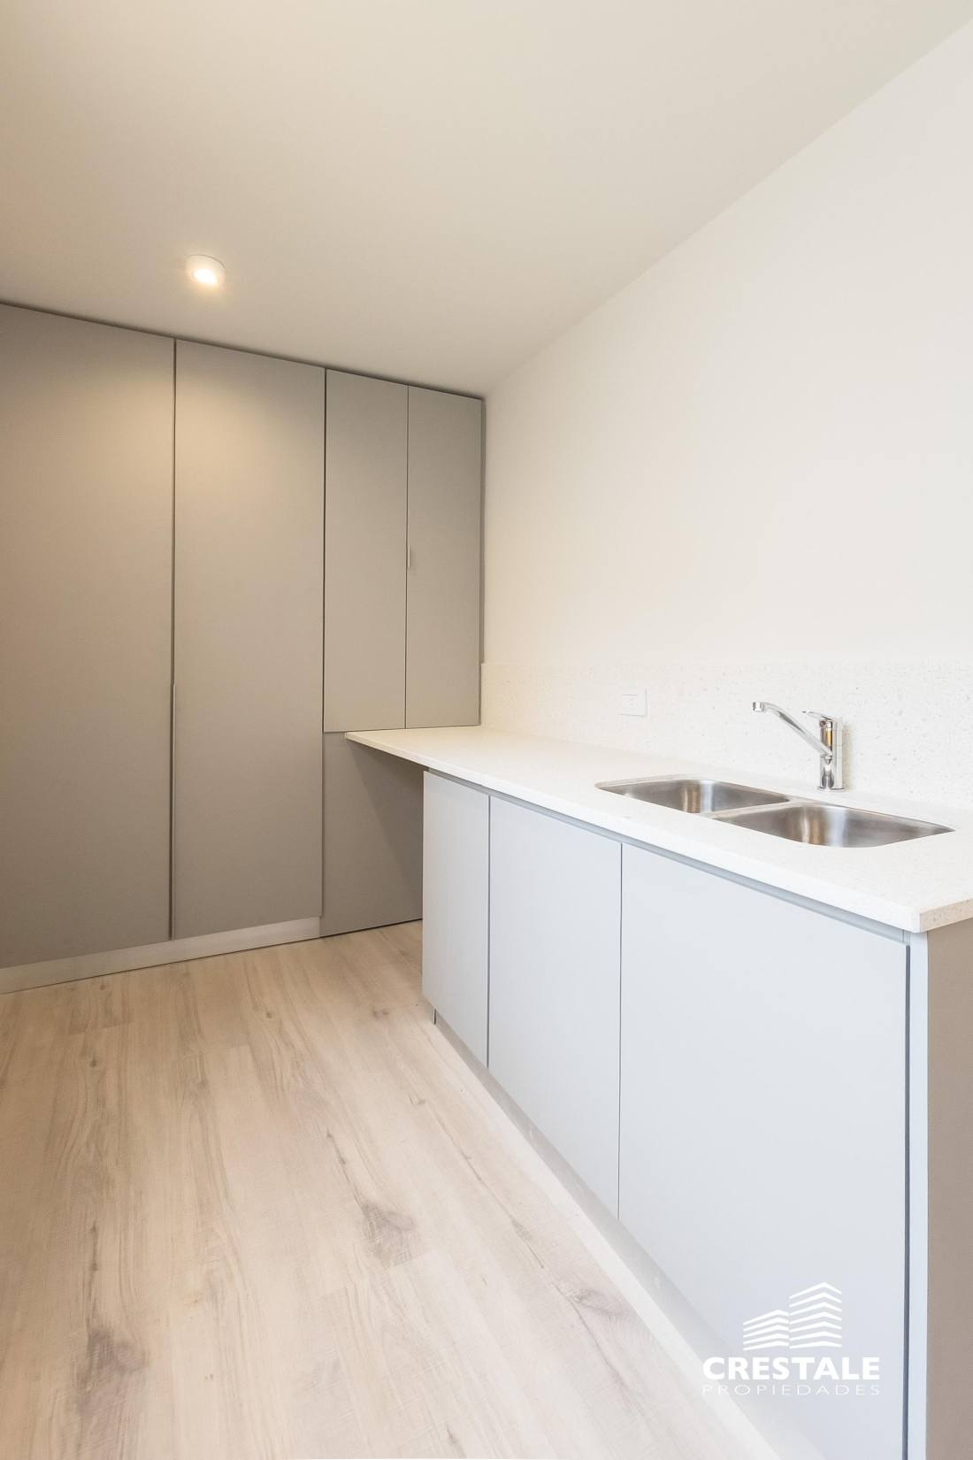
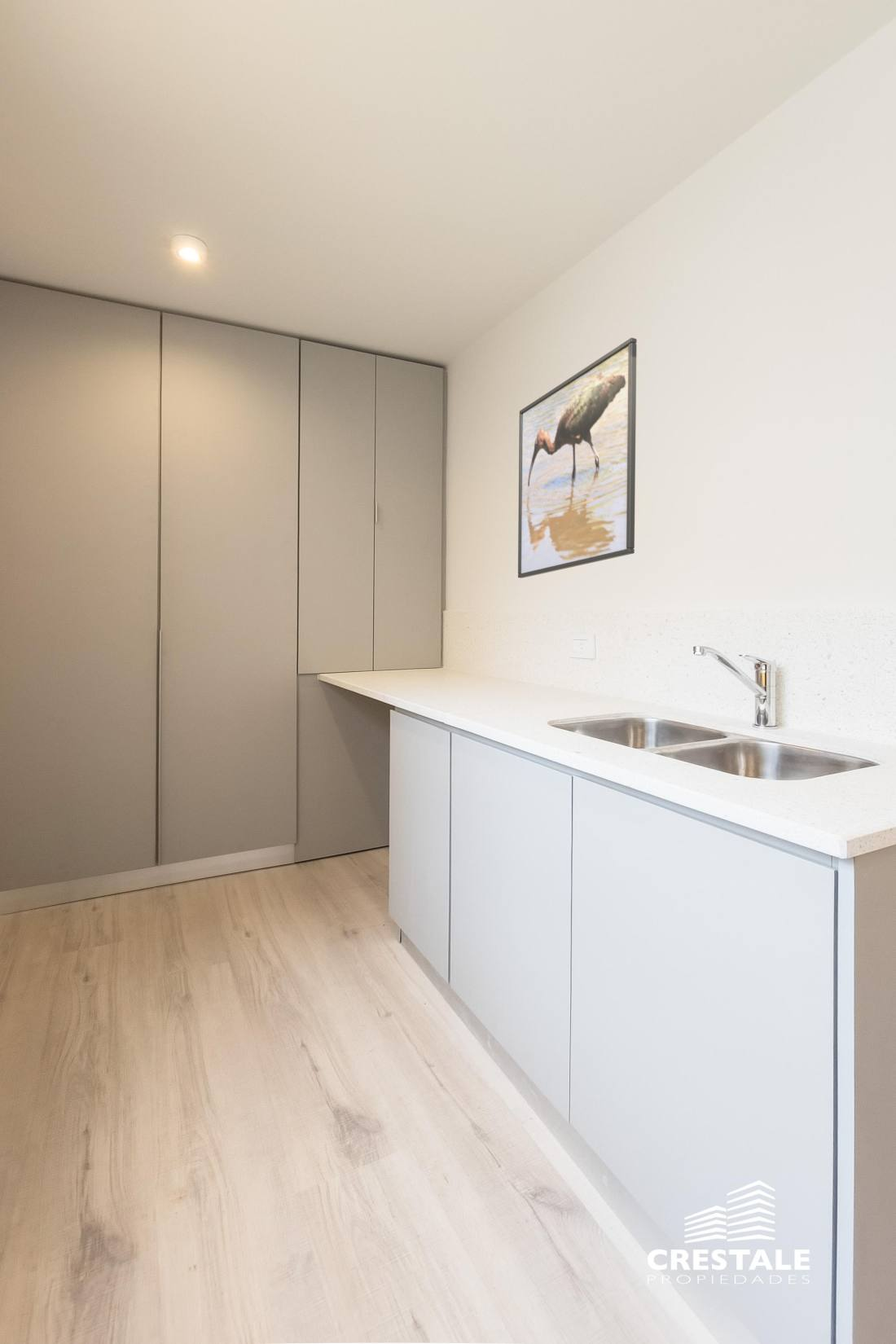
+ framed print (569, 473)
